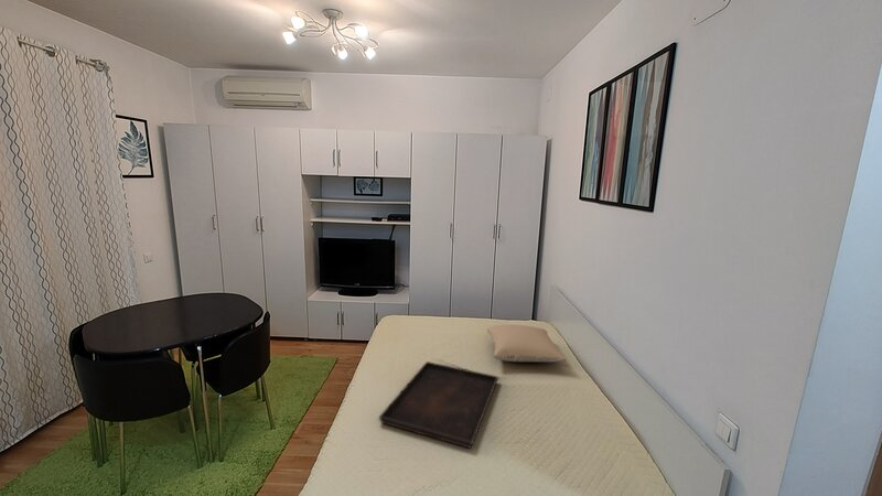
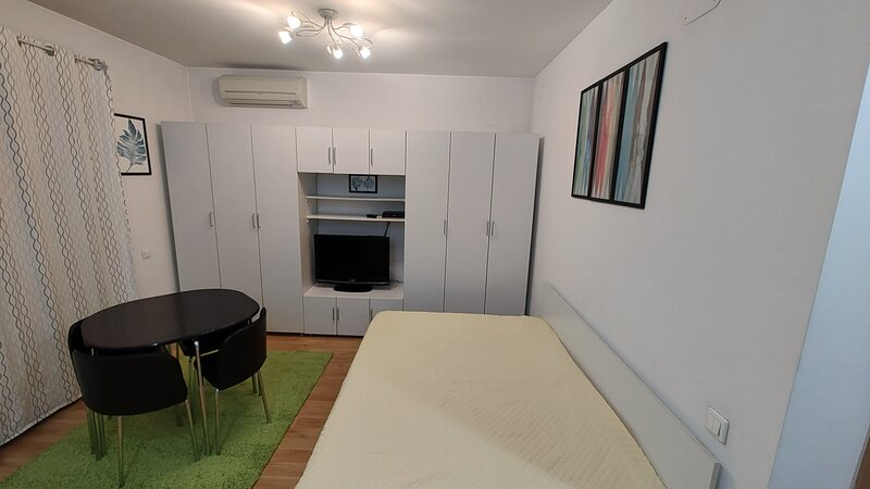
- serving tray (444, 397)
- pillow (523, 342)
